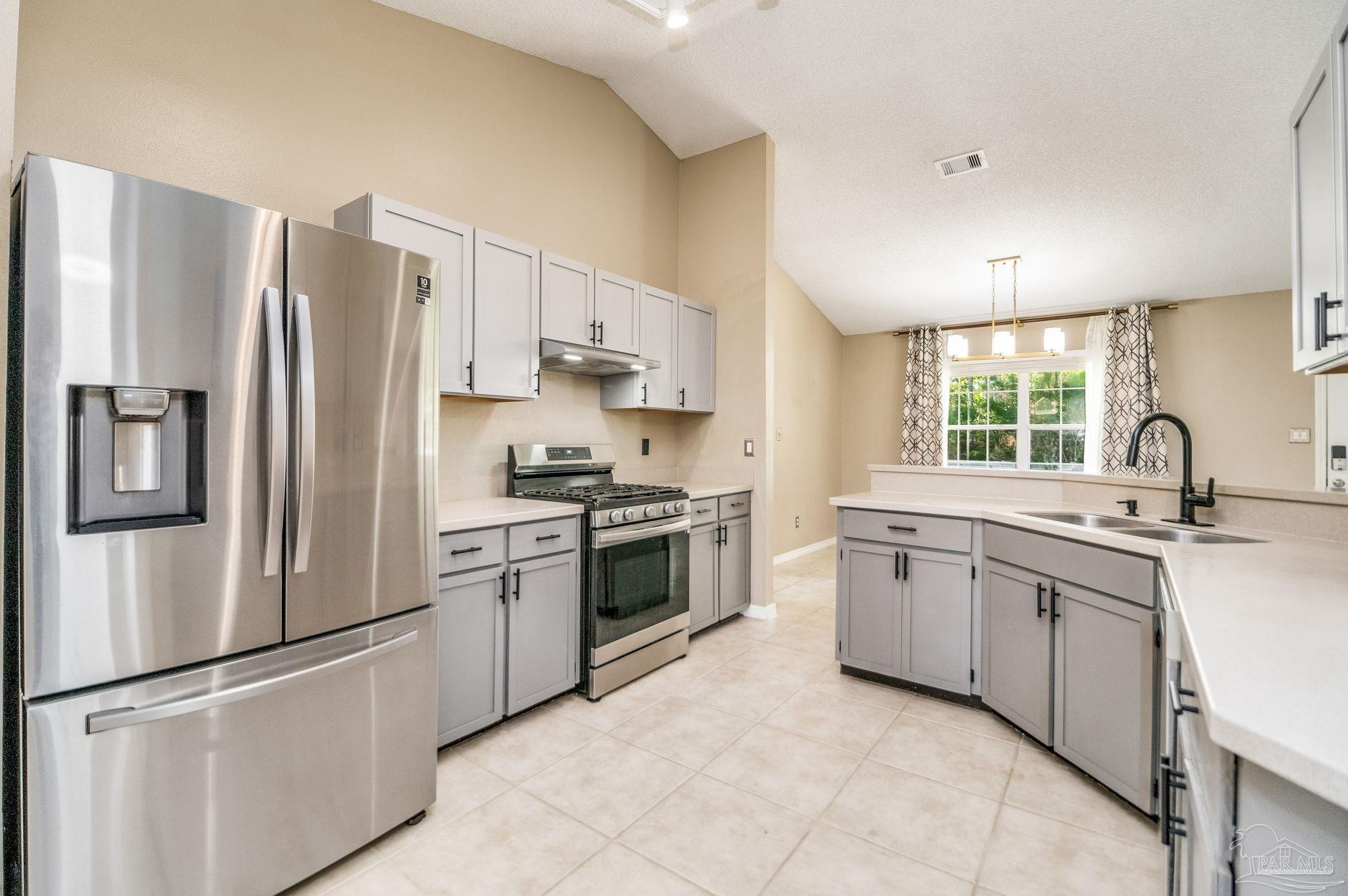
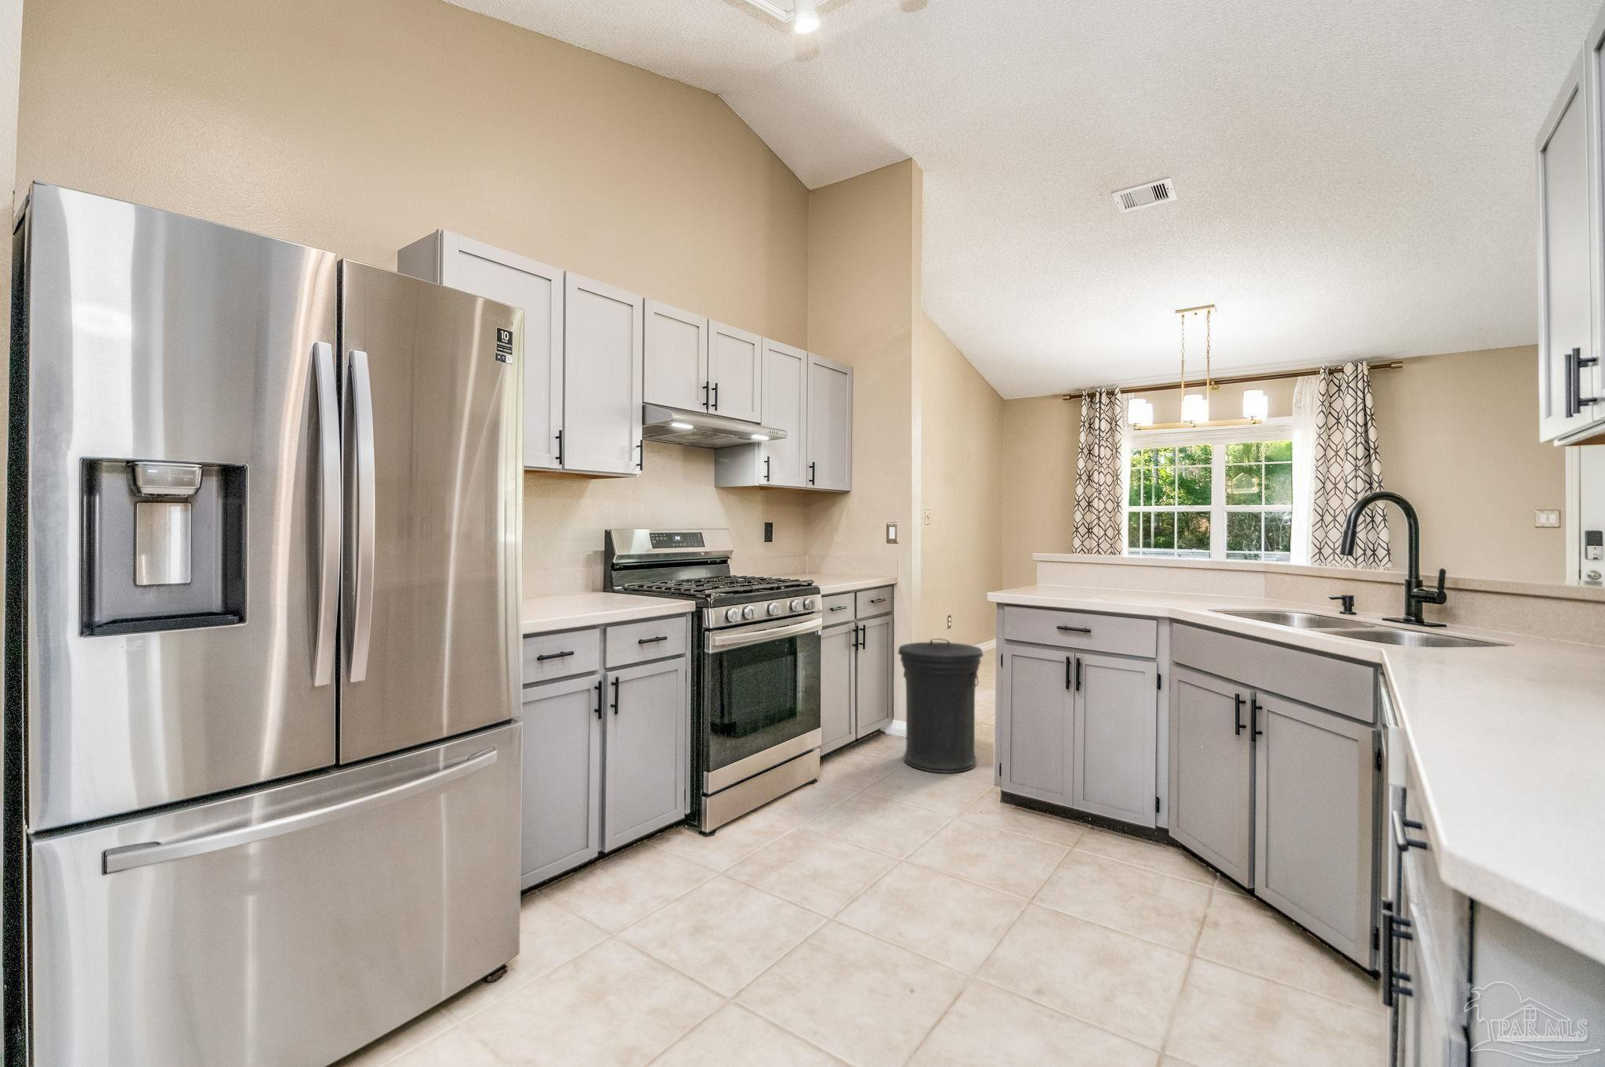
+ trash can (939, 699)
